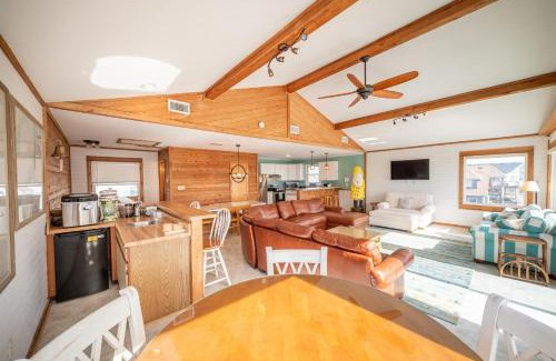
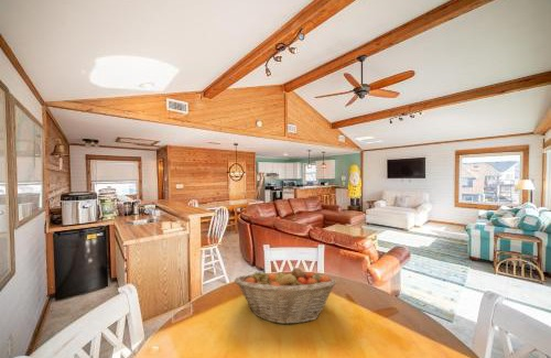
+ fruit basket (284, 288)
